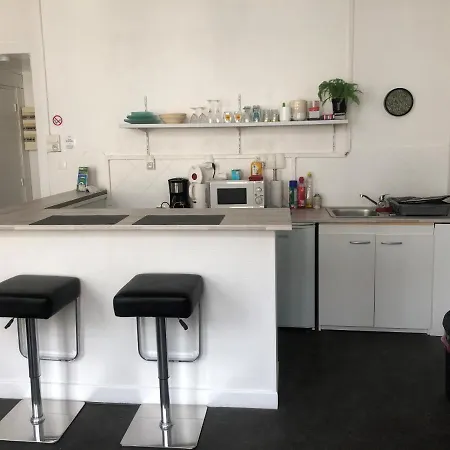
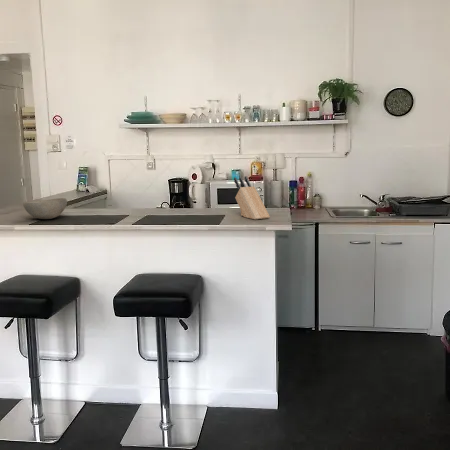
+ knife block (250, 196)
+ bowl (45, 208)
